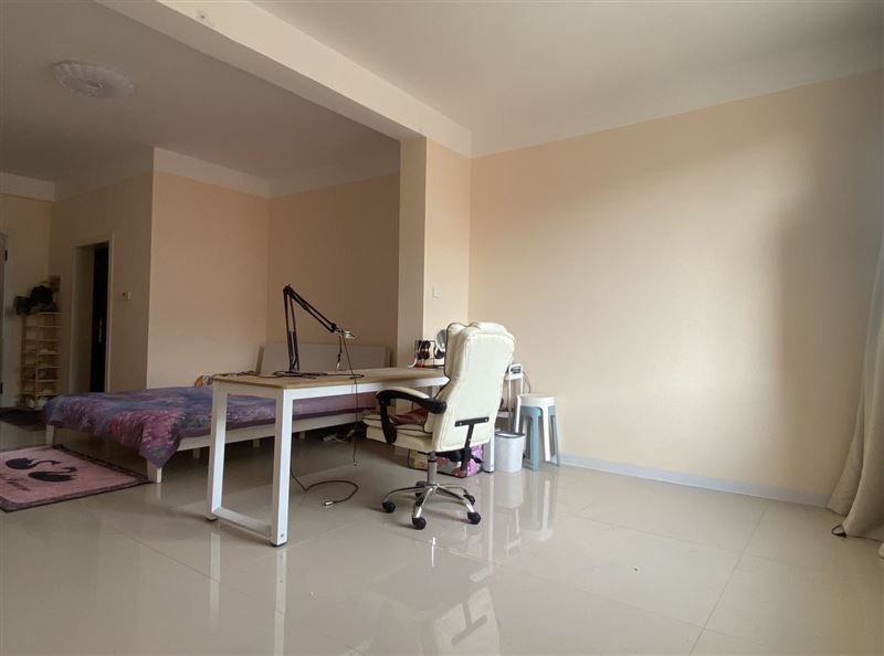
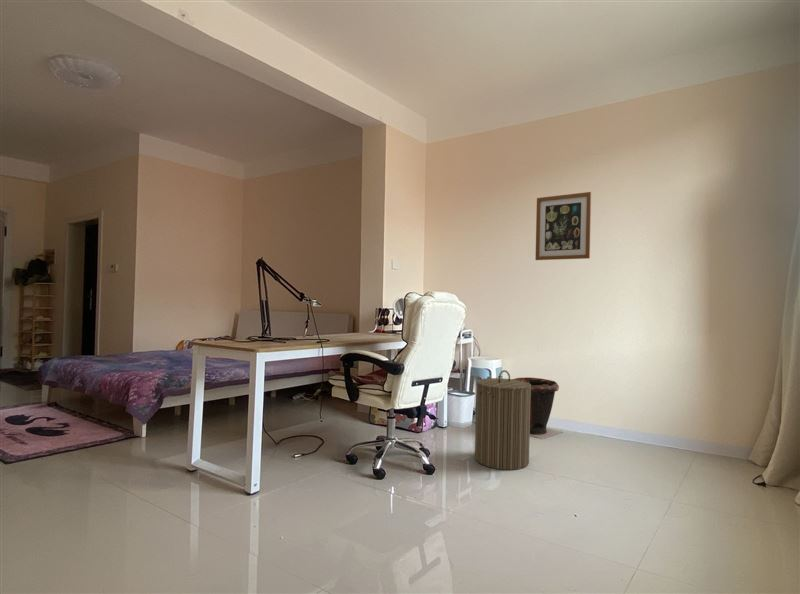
+ laundry hamper (502, 415)
+ waste bin (533, 404)
+ wall art (562, 227)
